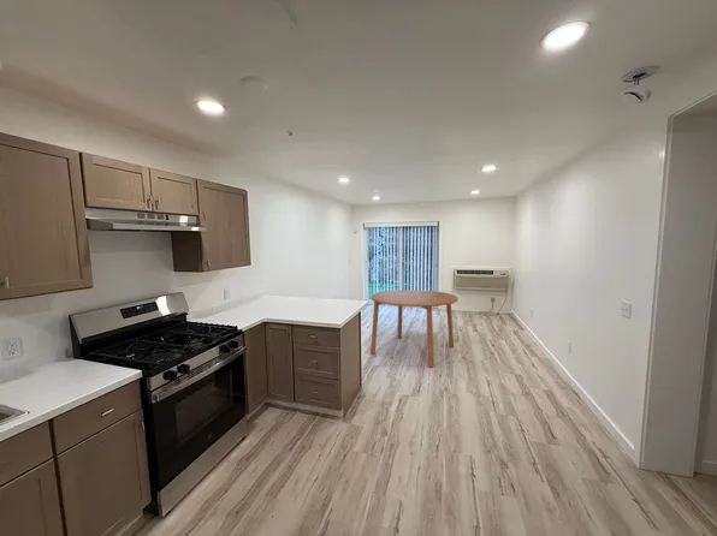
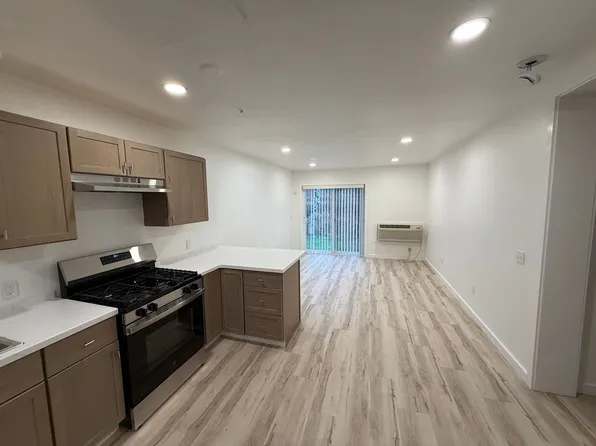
- dining table (401, 323)
